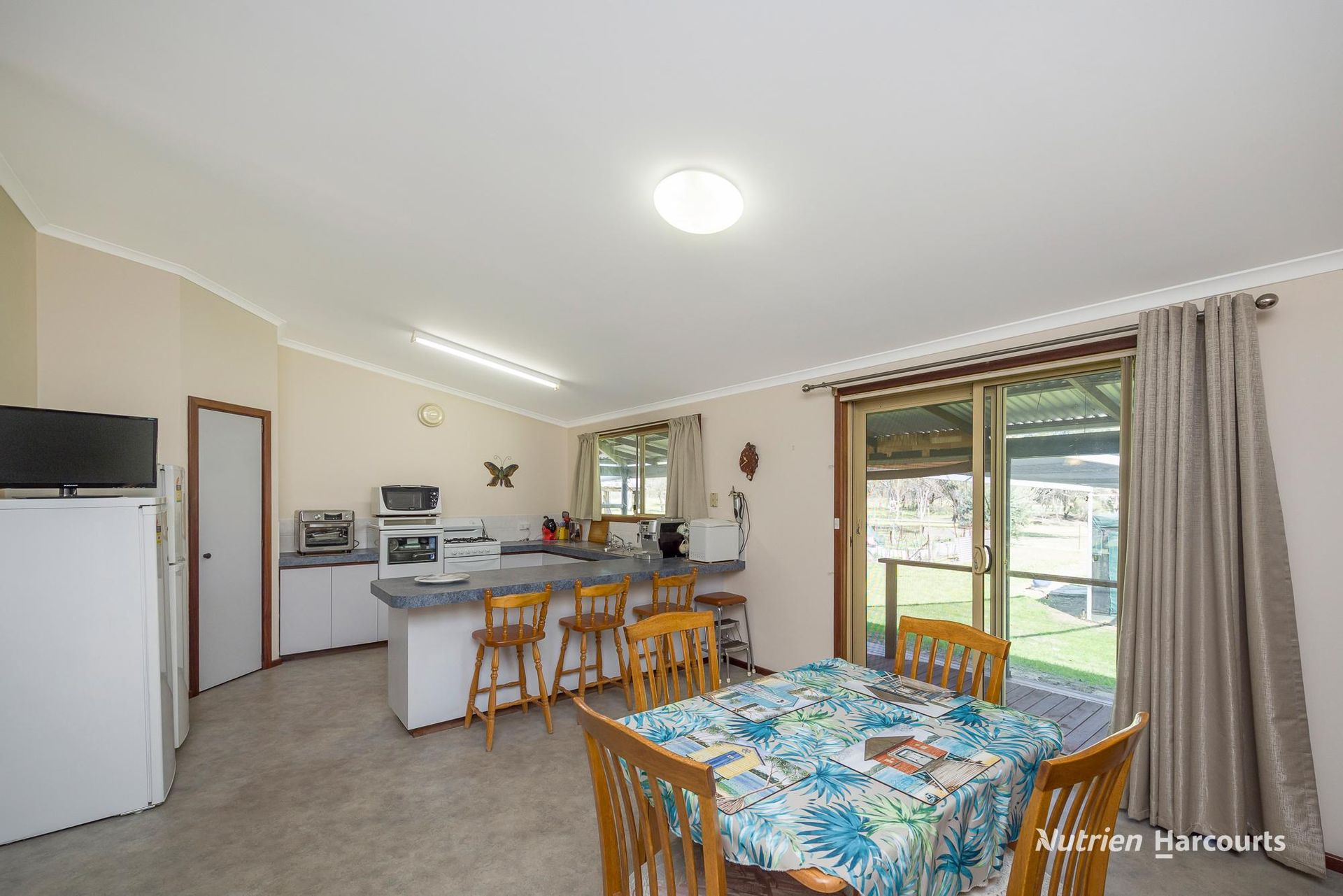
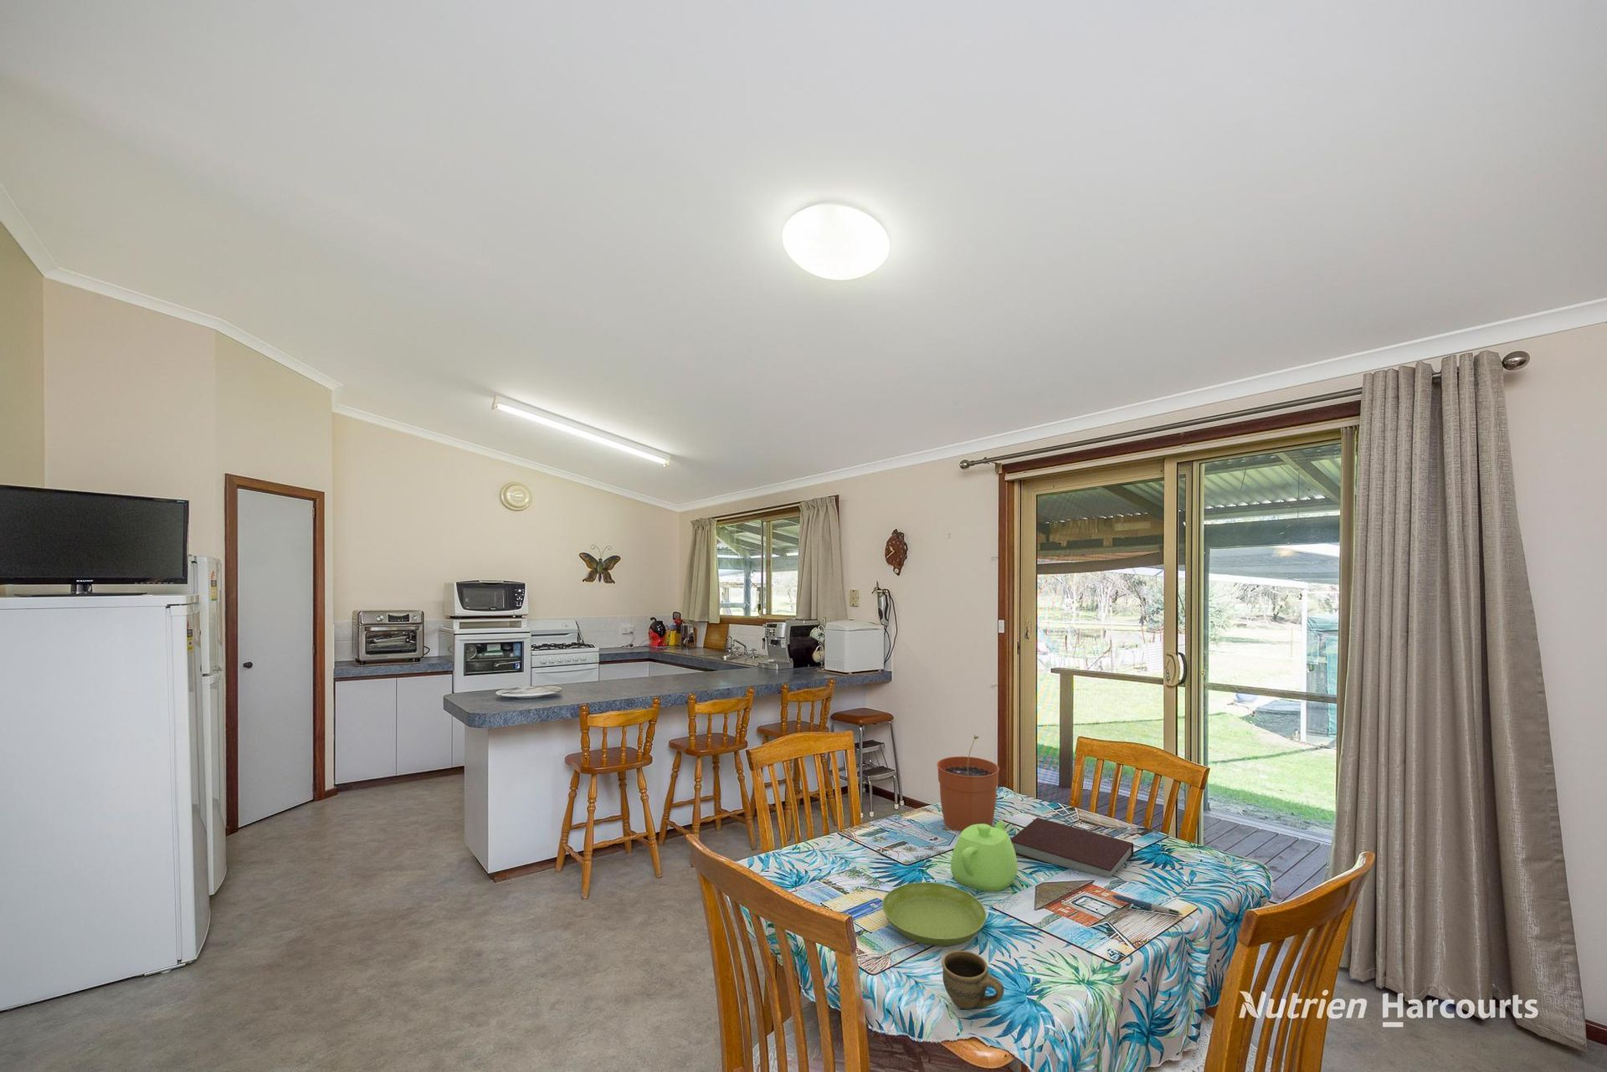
+ plant pot (968, 780)
+ cup (972, 986)
+ notebook (1071, 847)
+ teapot (985, 851)
+ saucer (933, 915)
+ pen (1146, 903)
